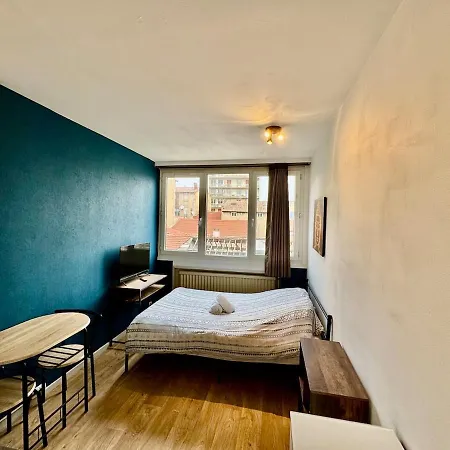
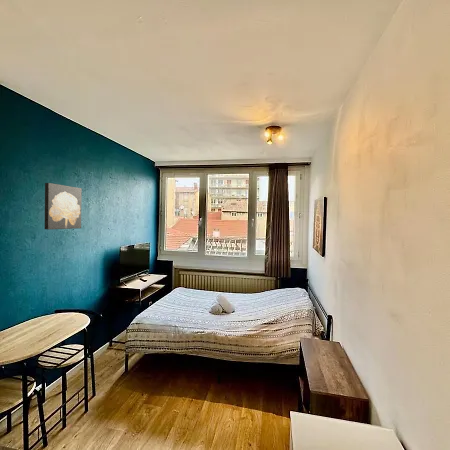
+ wall art (64, 207)
